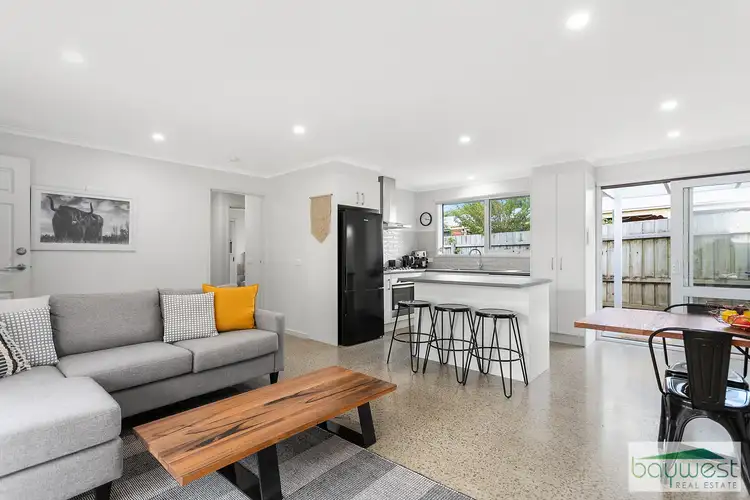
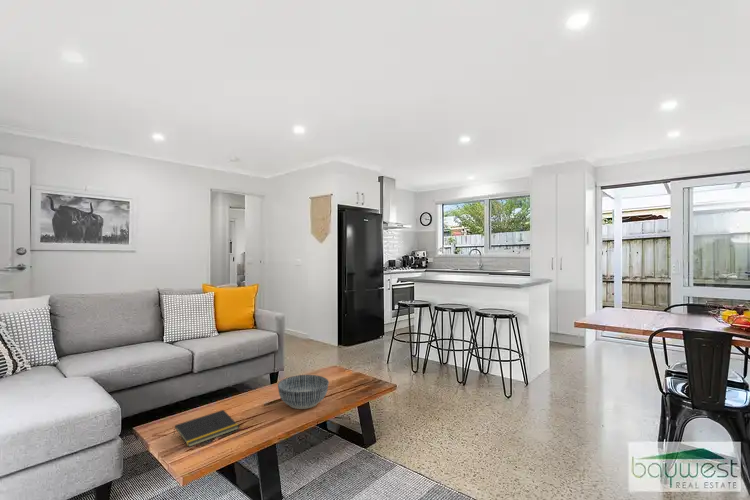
+ bowl (303, 393)
+ notepad (207, 426)
